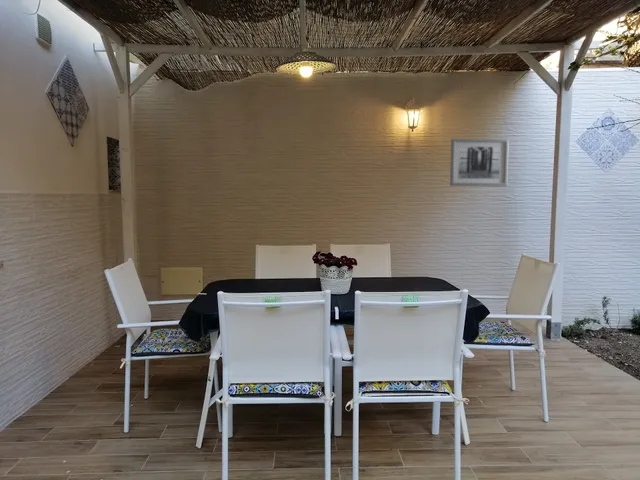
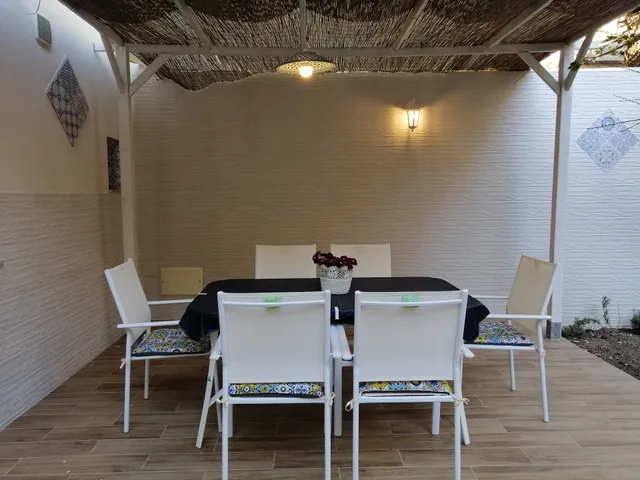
- wall art (479, 162)
